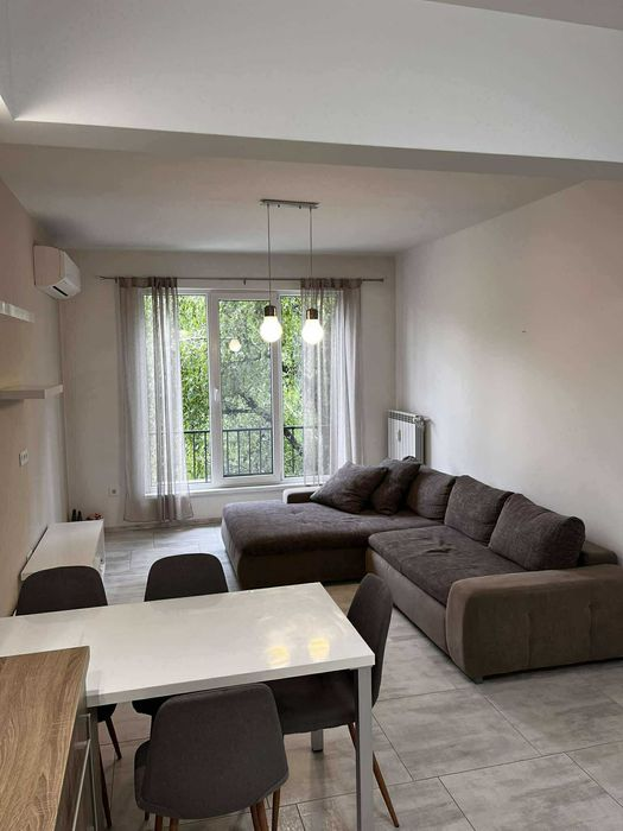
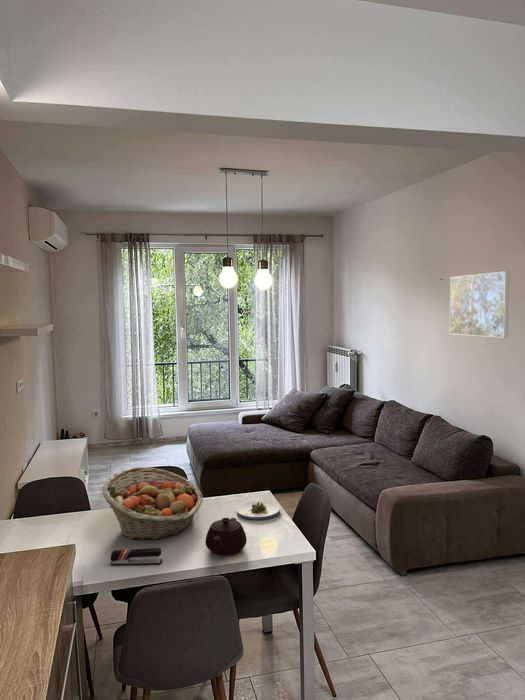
+ teapot (225, 535)
+ salad plate (258, 507)
+ stapler (136, 556)
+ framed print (476, 305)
+ fruit basket (153, 500)
